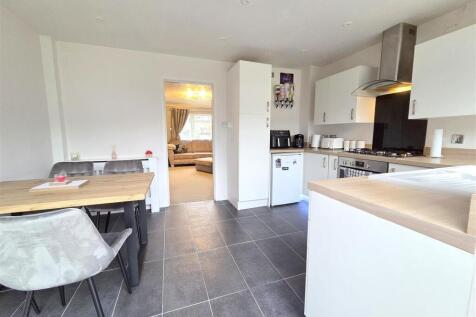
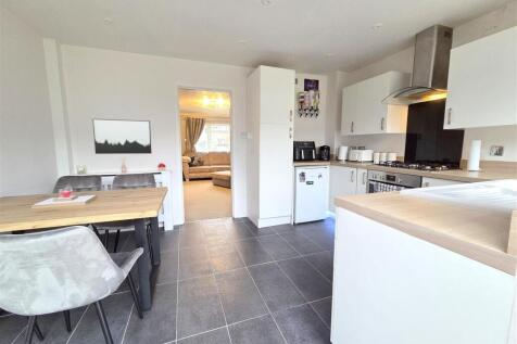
+ wall art (123, 137)
